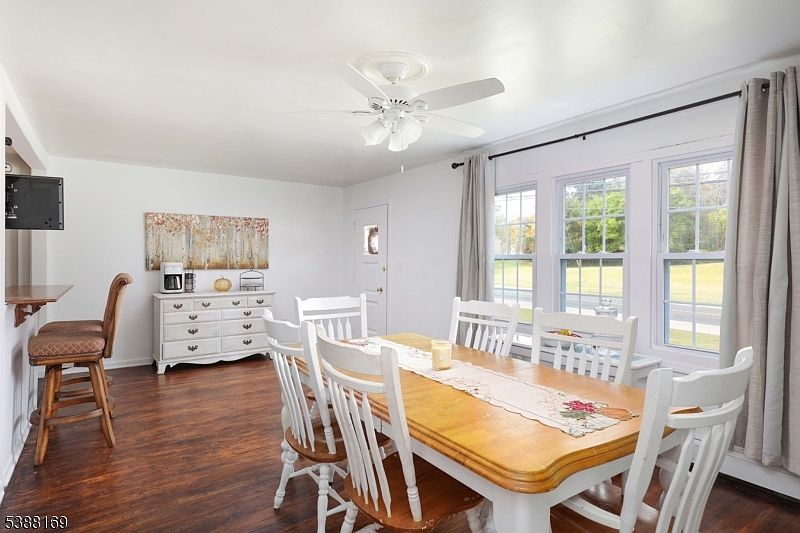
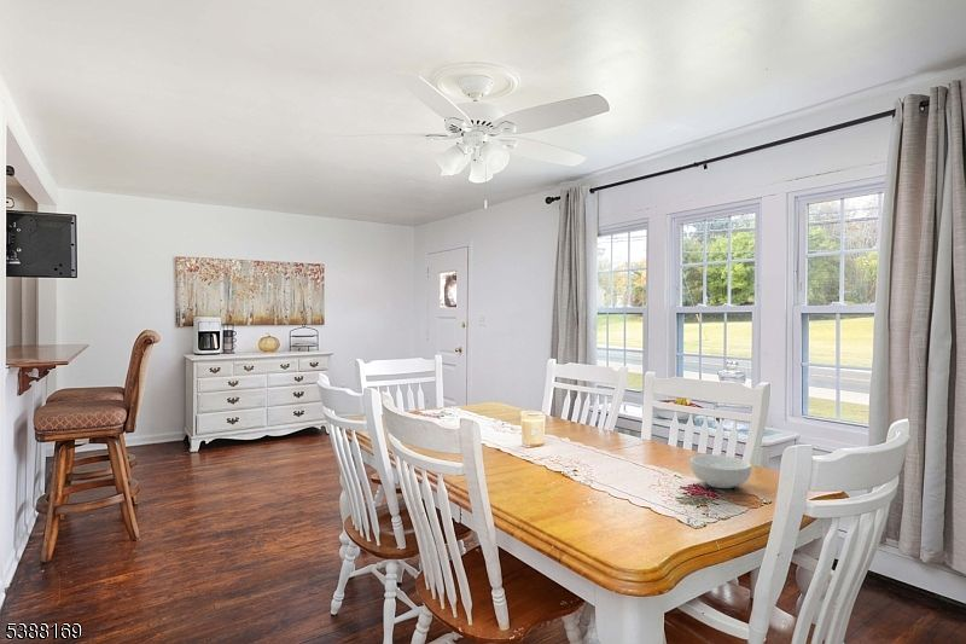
+ cereal bowl (720, 472)
